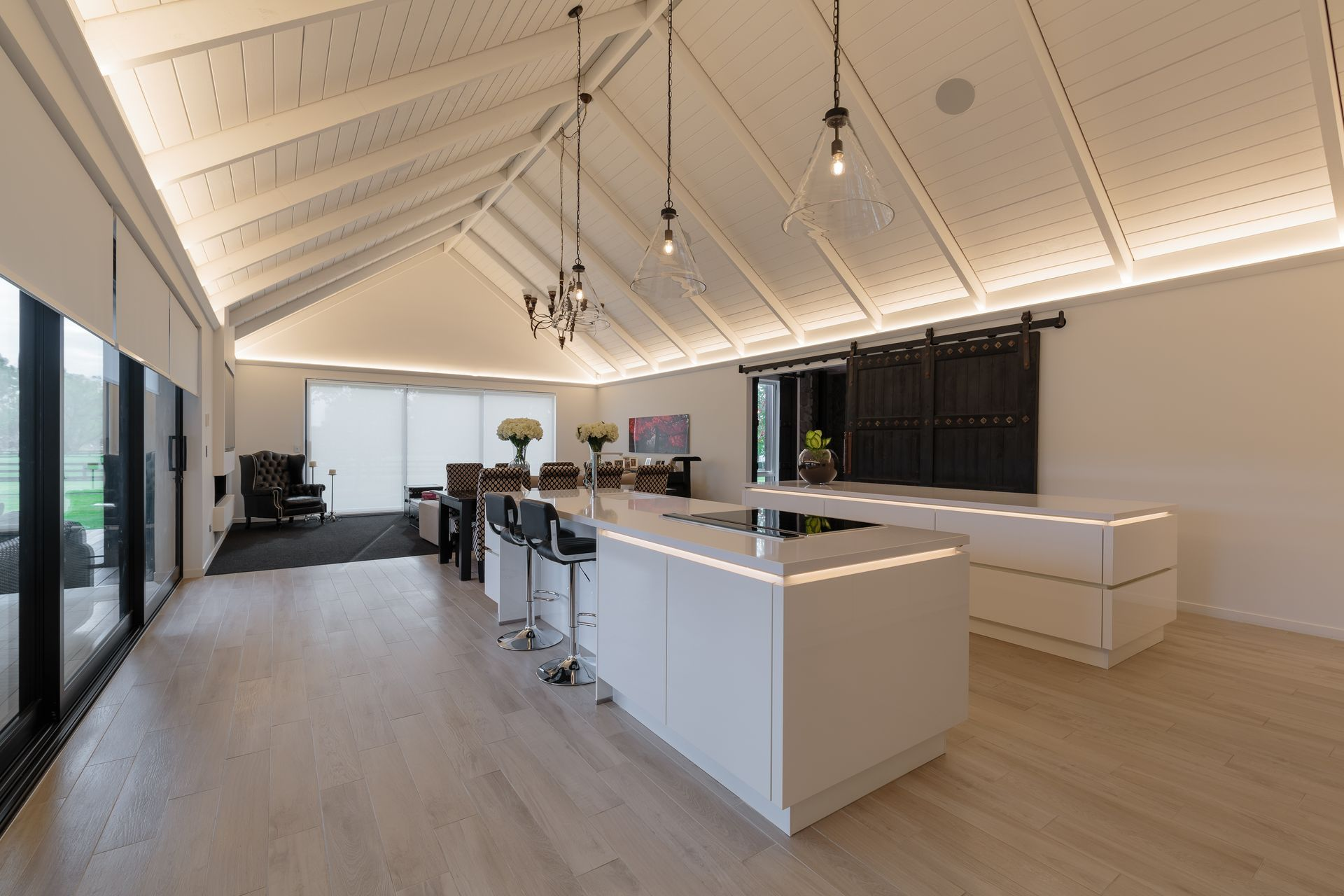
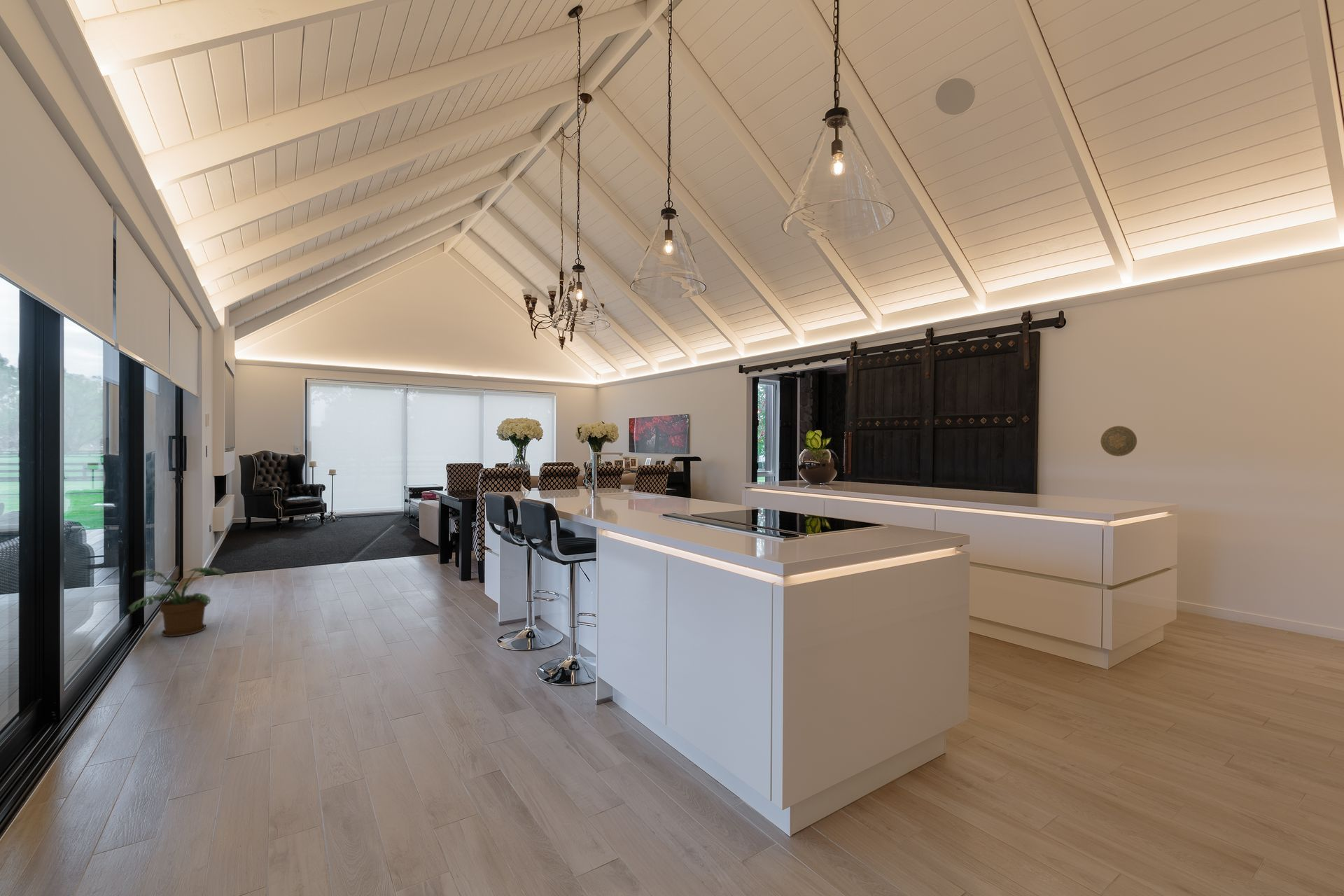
+ potted plant (179, 600)
+ decorative plate (1117, 441)
